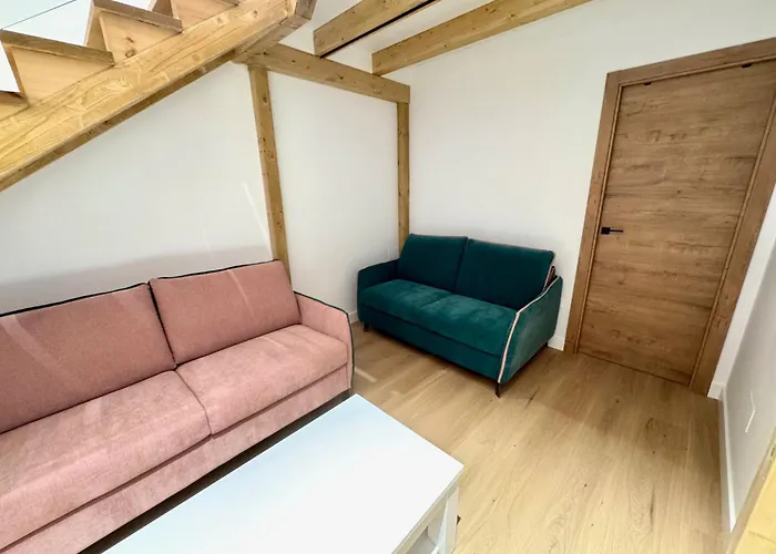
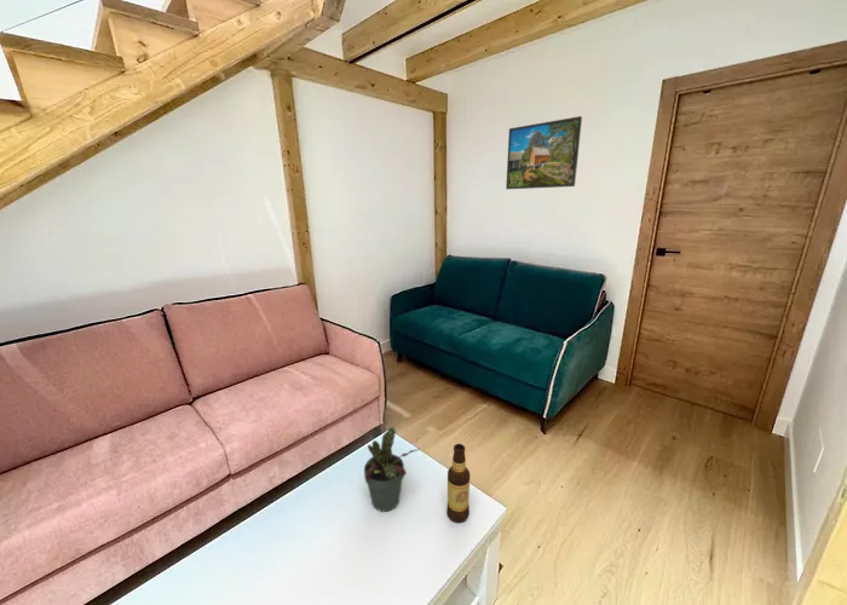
+ potted plant (391, 467)
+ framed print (540, 156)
+ bottle (459, 480)
